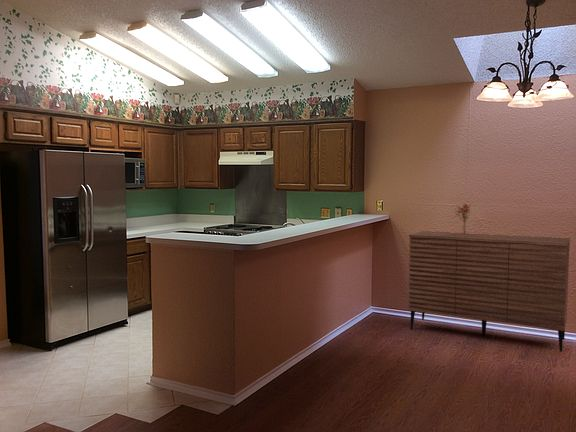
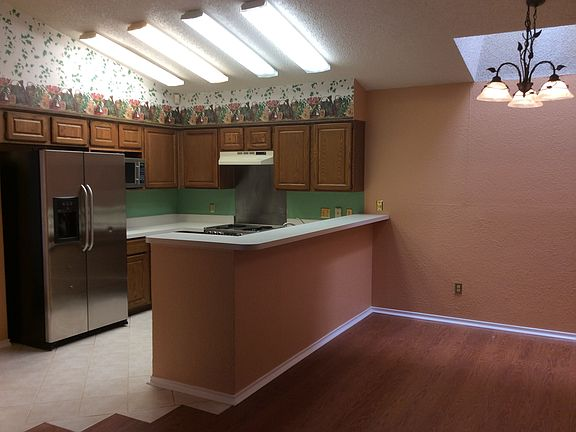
- bouquet (462, 219)
- sideboard (485, 285)
